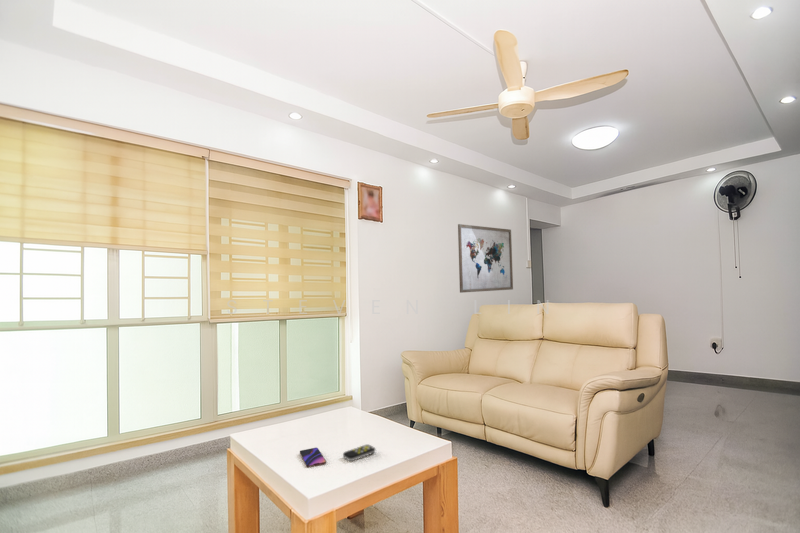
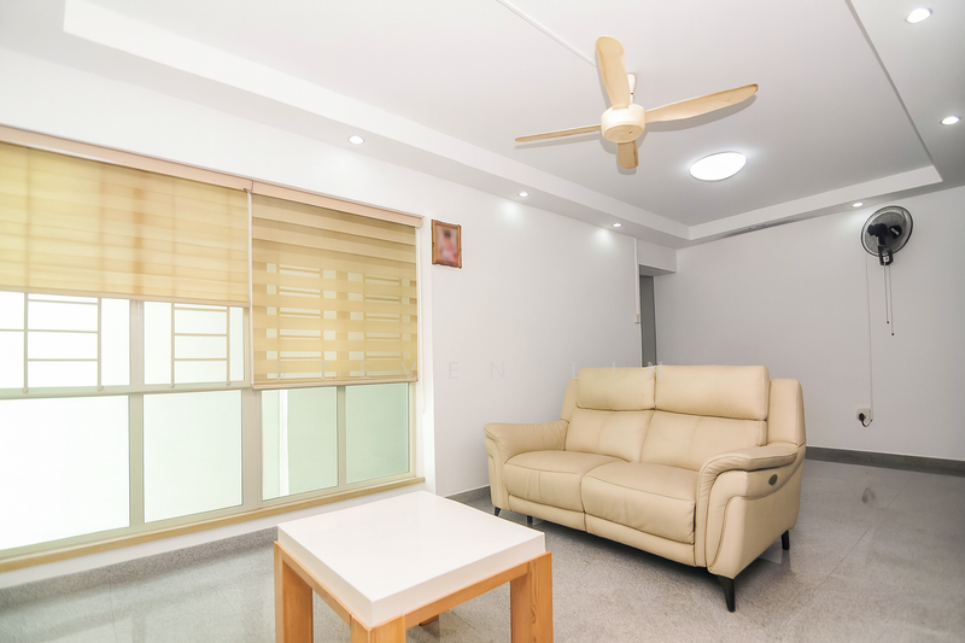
- wall art (487, 258)
- smartphone (312, 457)
- remote control (359, 452)
